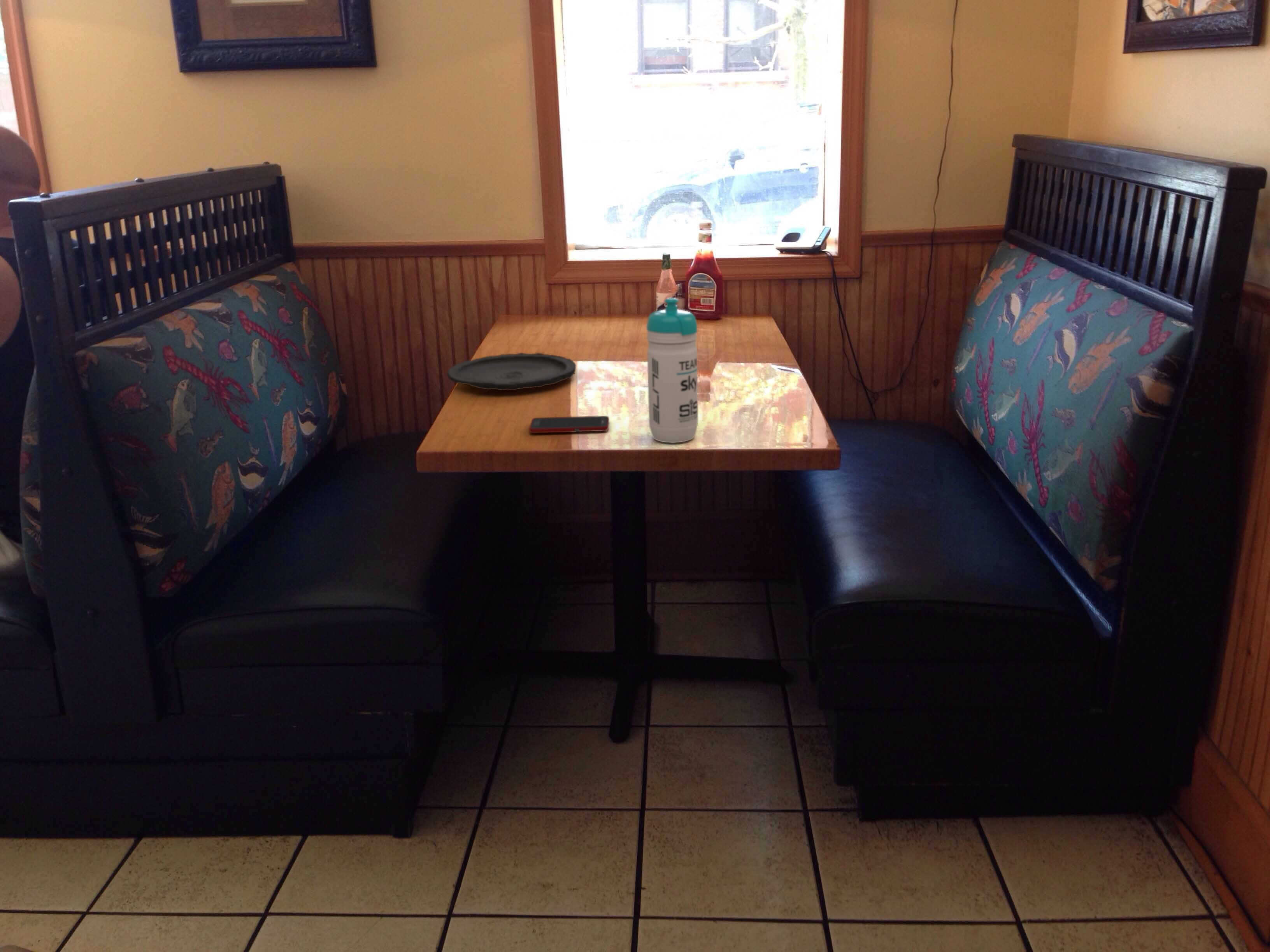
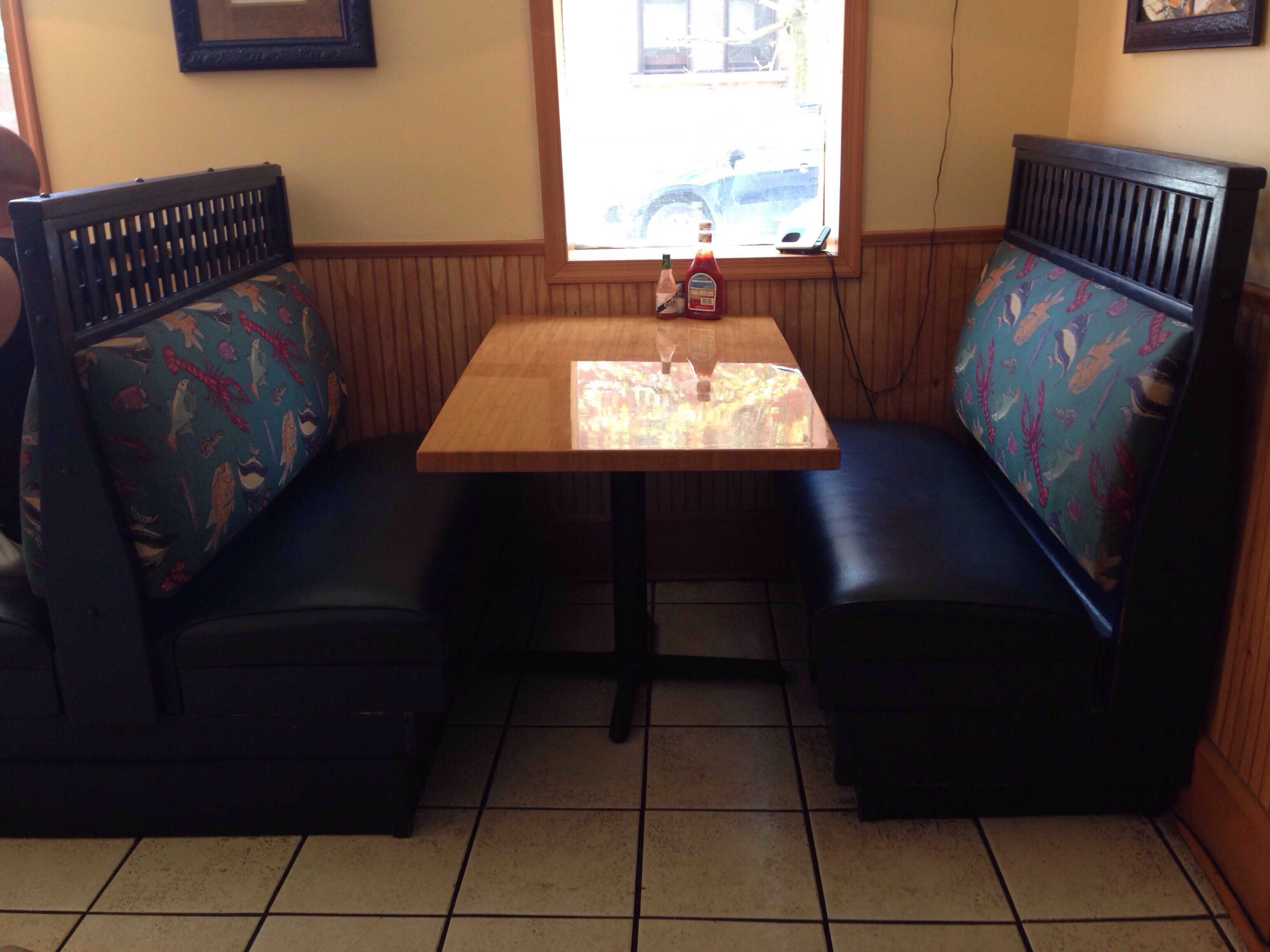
- water bottle (672, 369)
- cell phone (570, 424)
- plate (512, 372)
